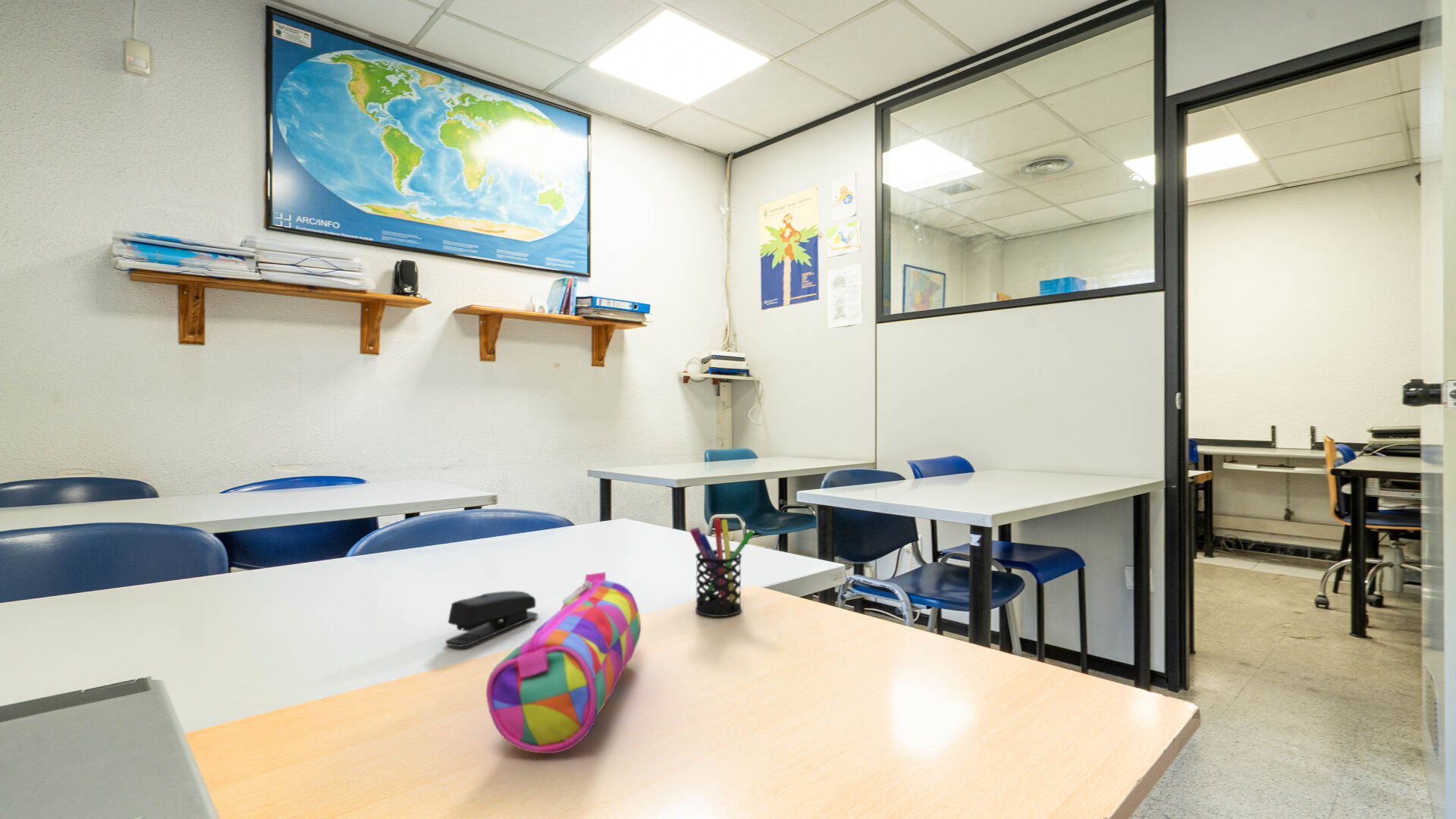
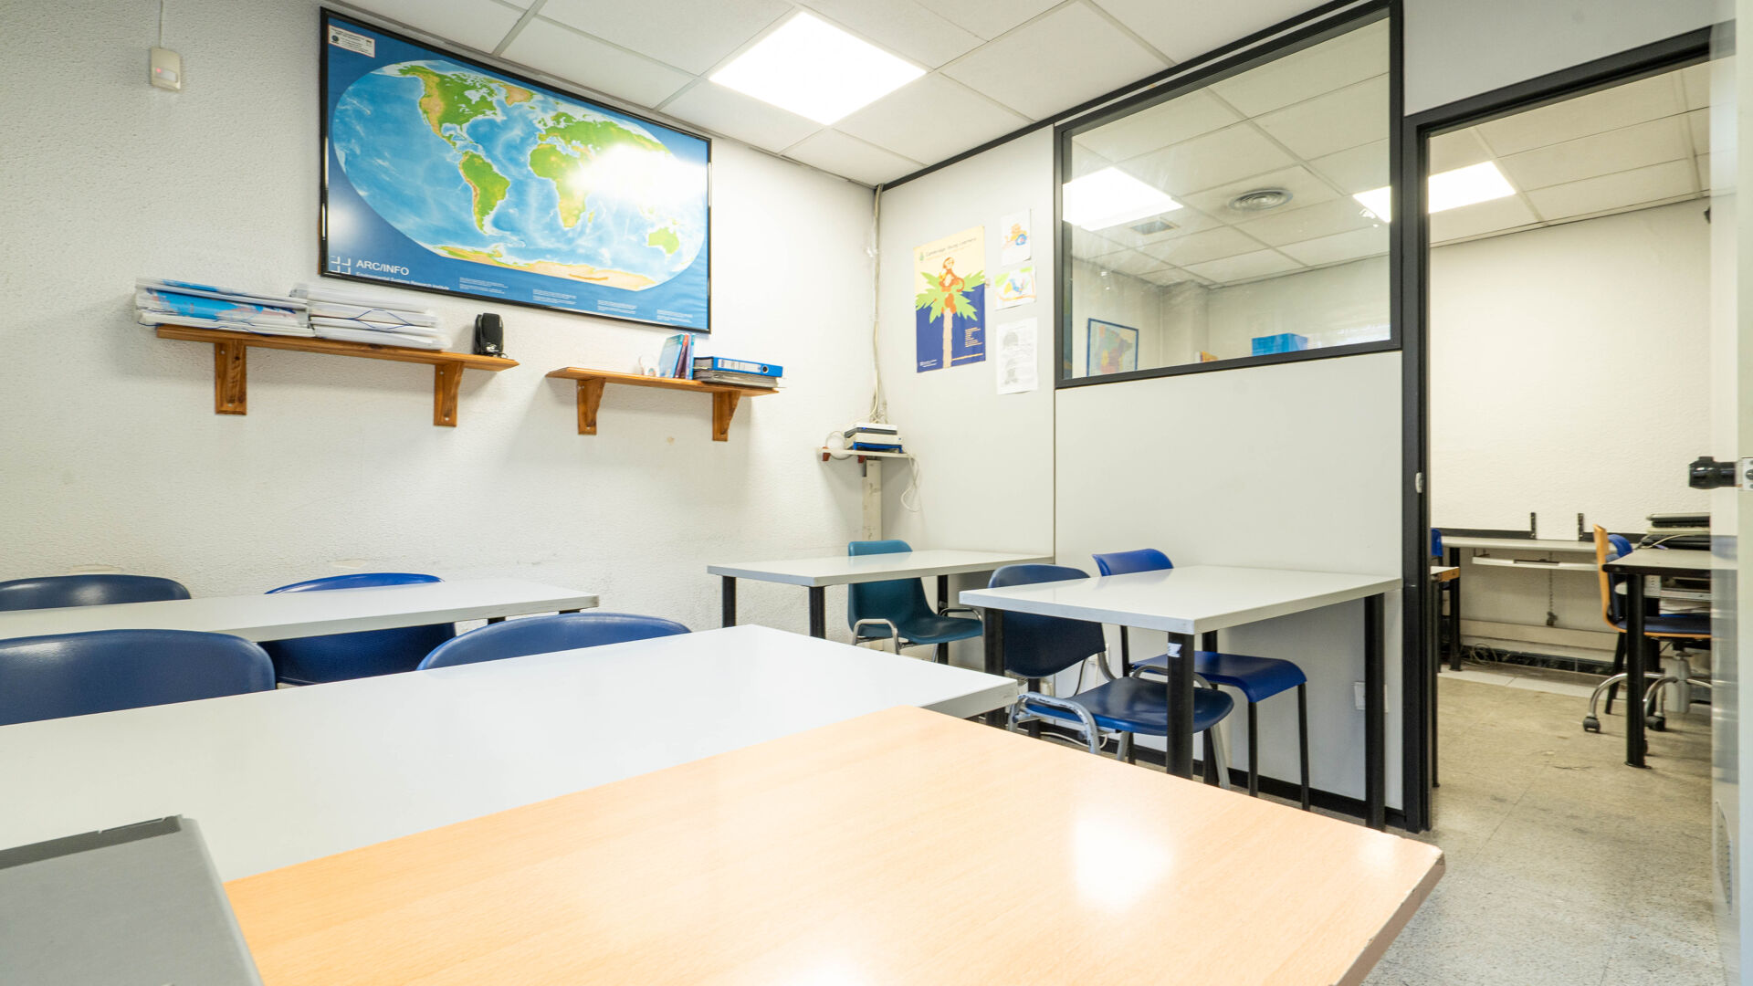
- stapler (494, 609)
- pen holder (723, 563)
- pencil case (576, 650)
